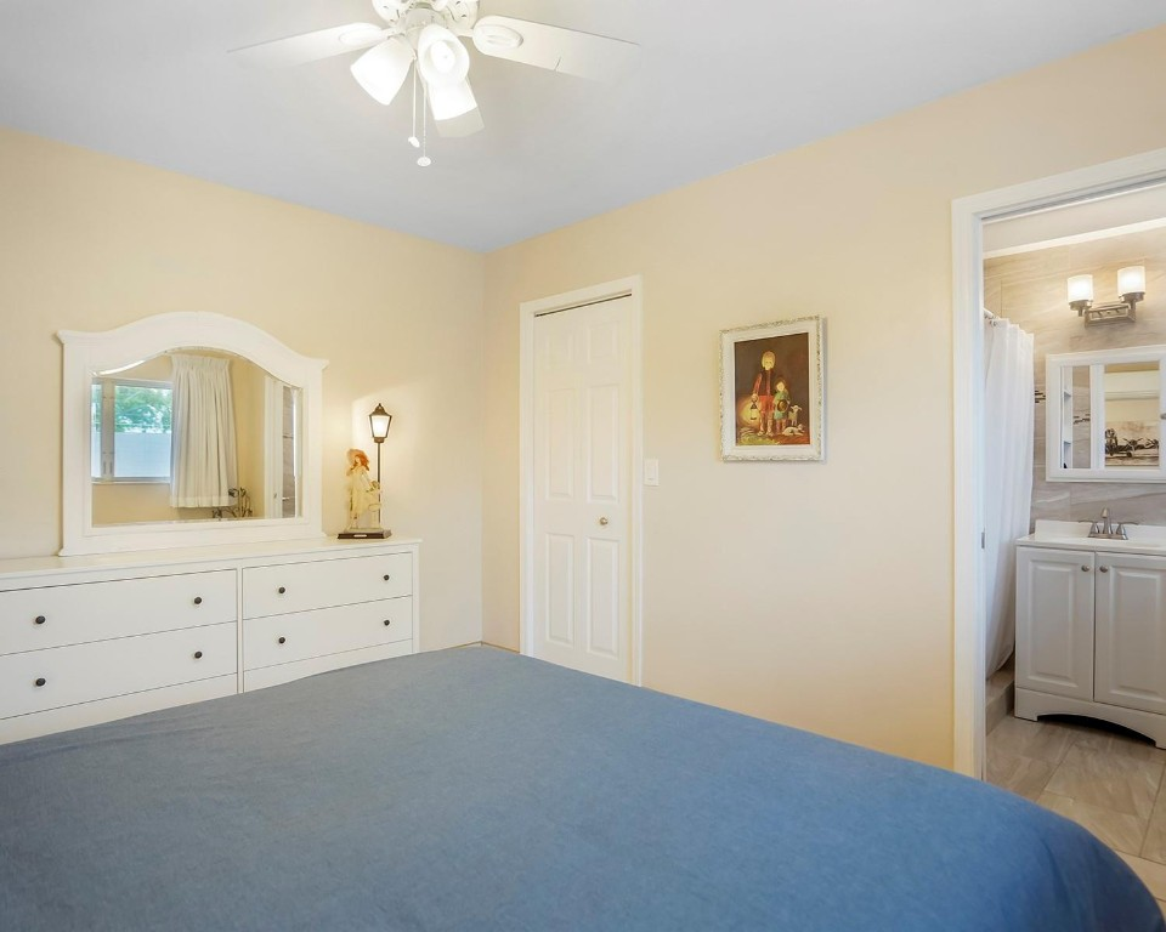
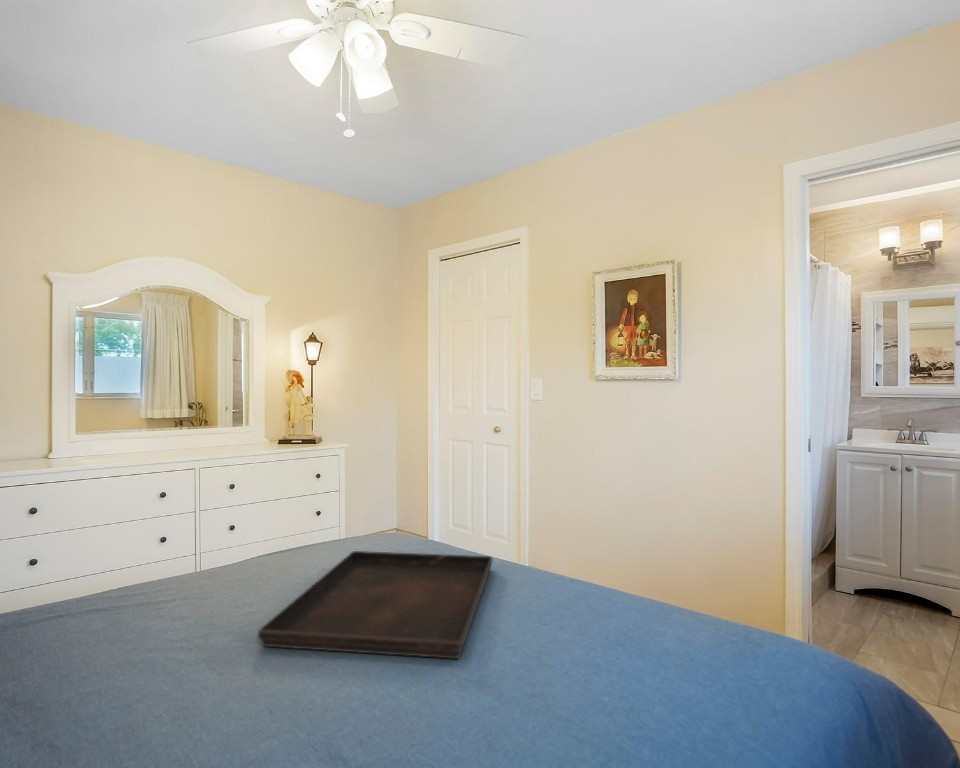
+ serving tray (395, 594)
